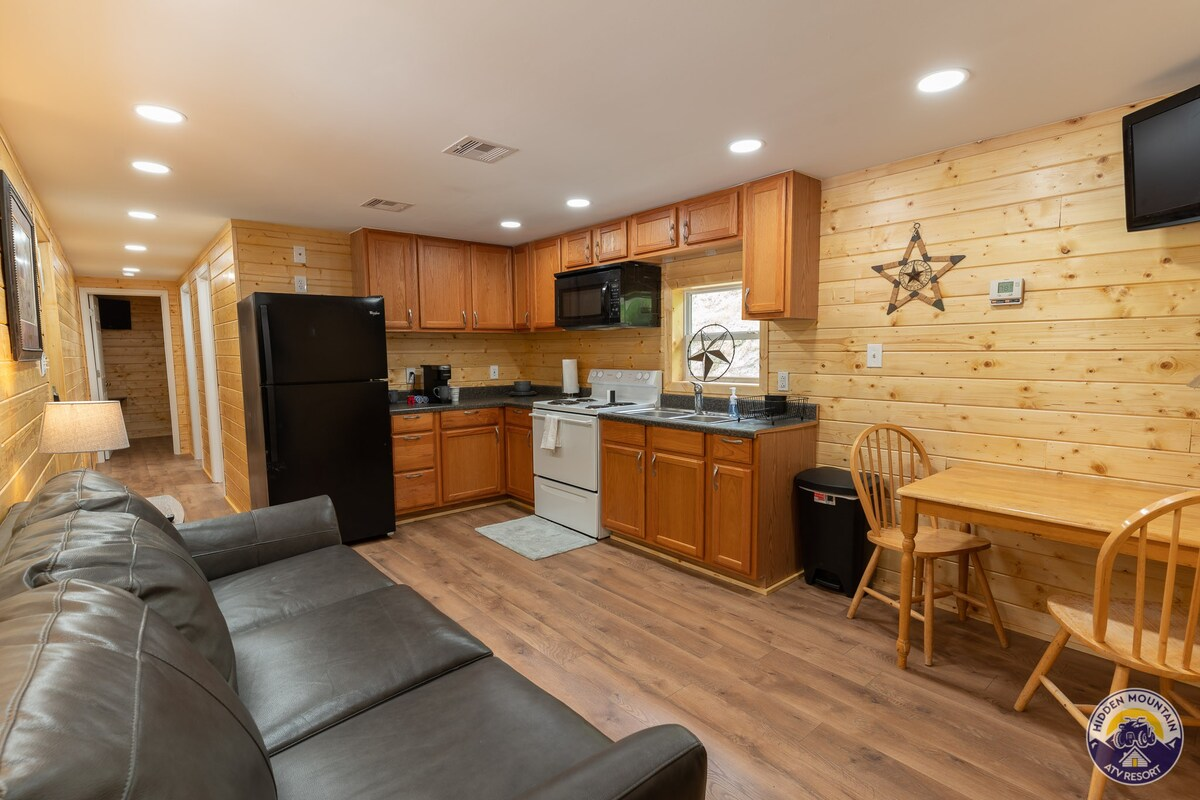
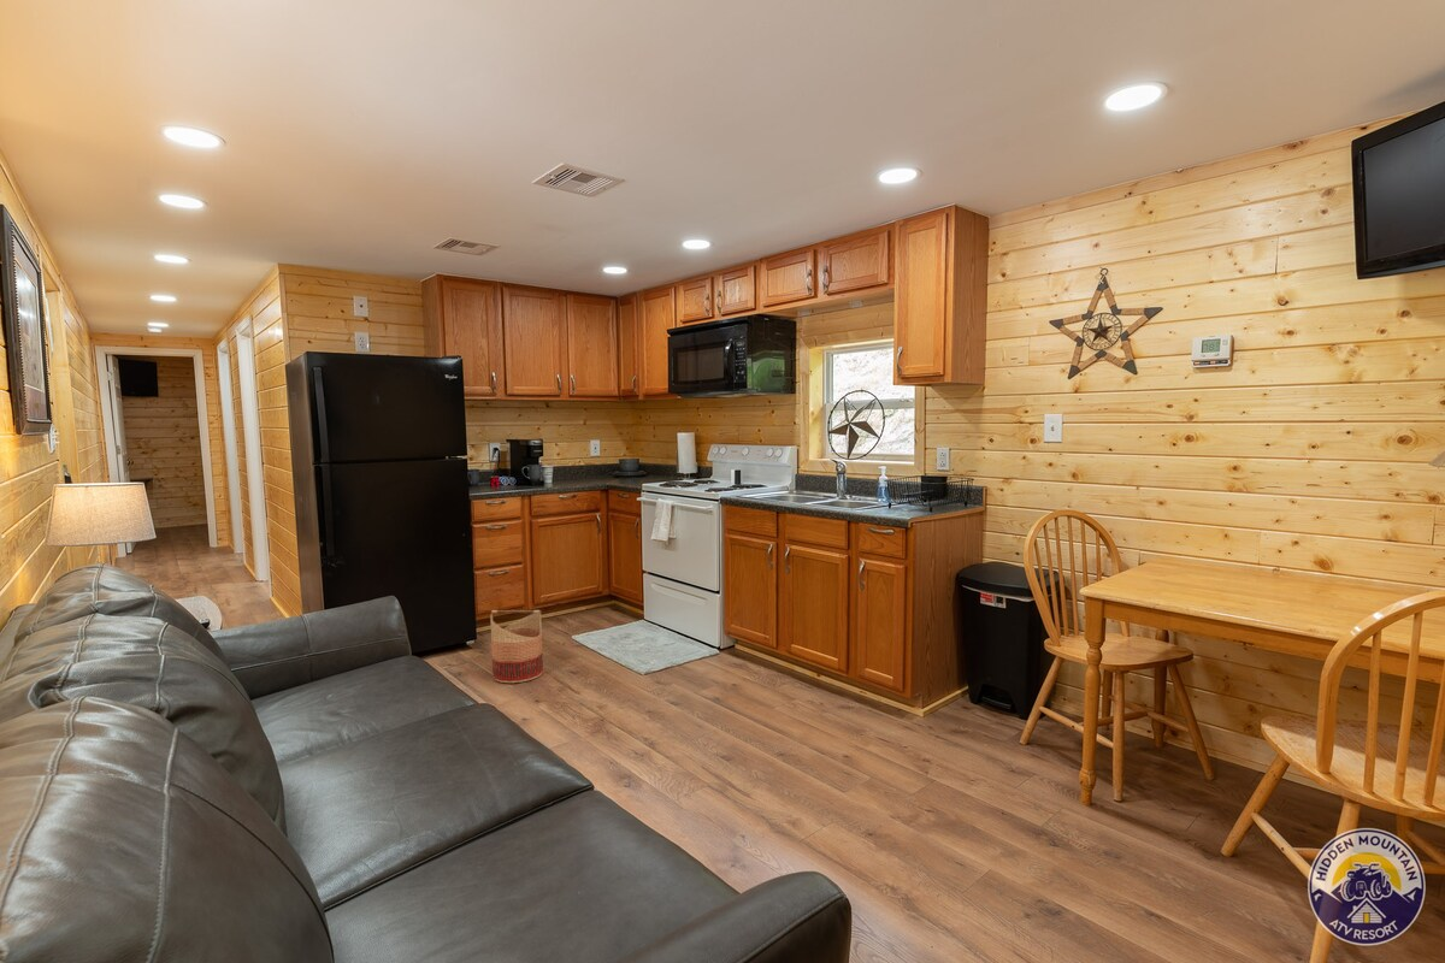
+ basket (517, 642)
